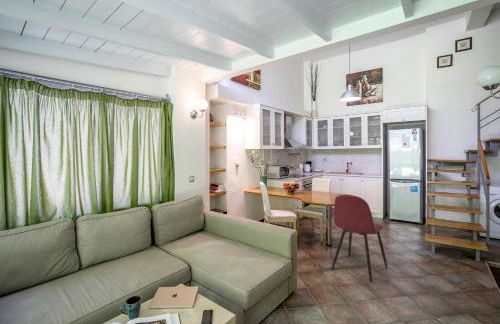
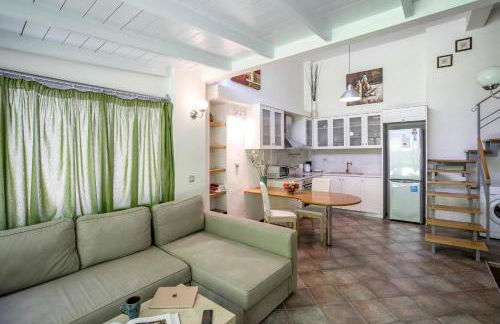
- dining chair (358, 230)
